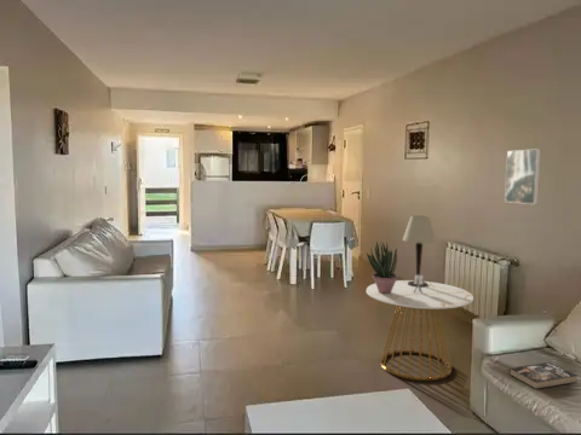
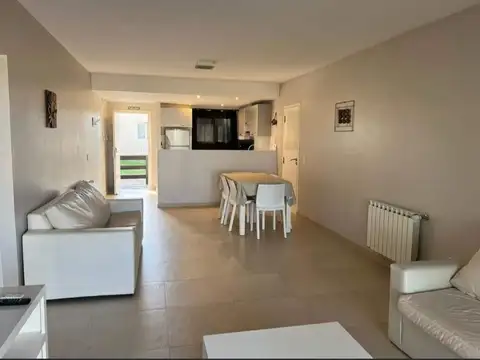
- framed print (522, 176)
- table lamp (419, 250)
- book (542, 375)
- side table (414, 320)
- potted plant (382, 266)
